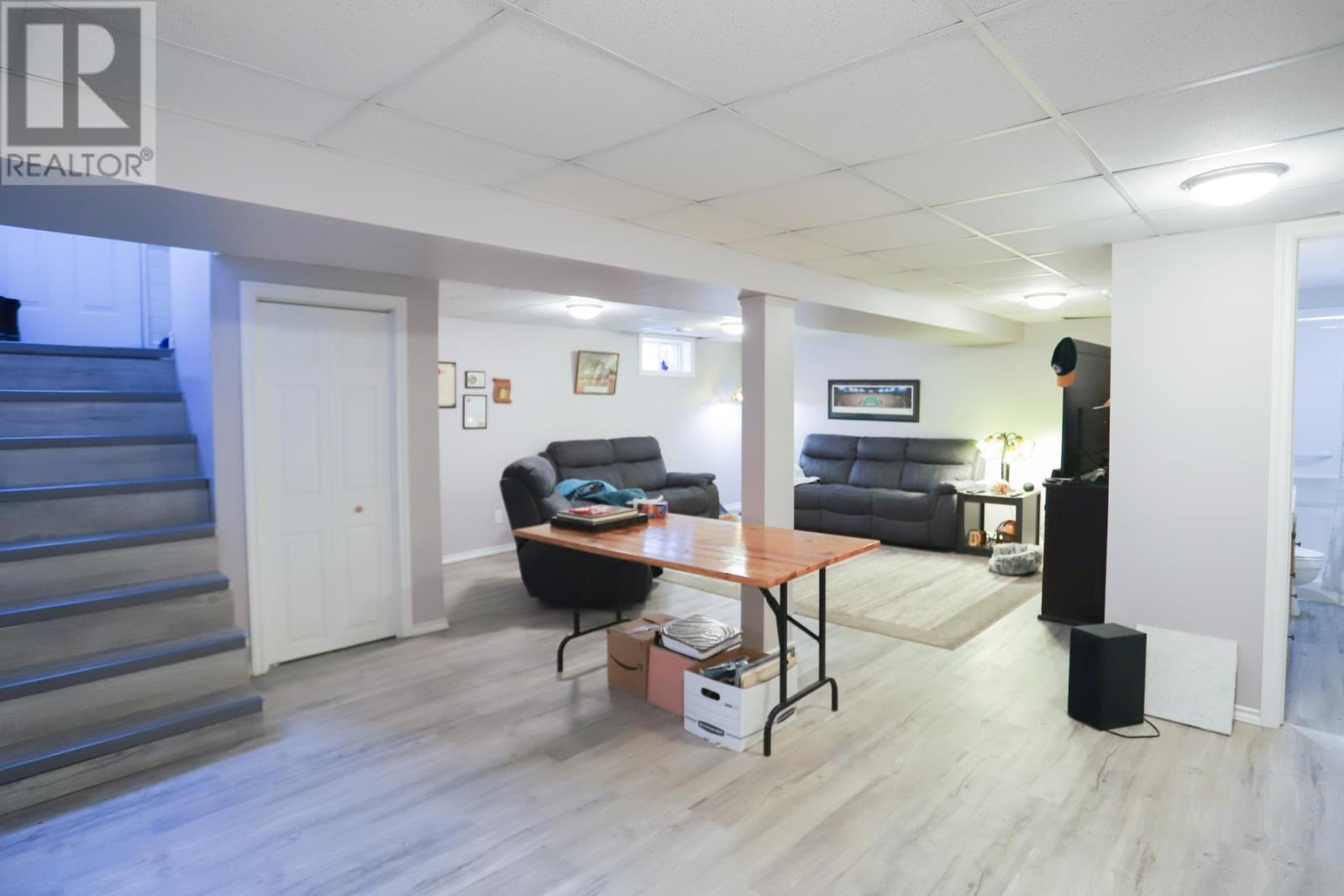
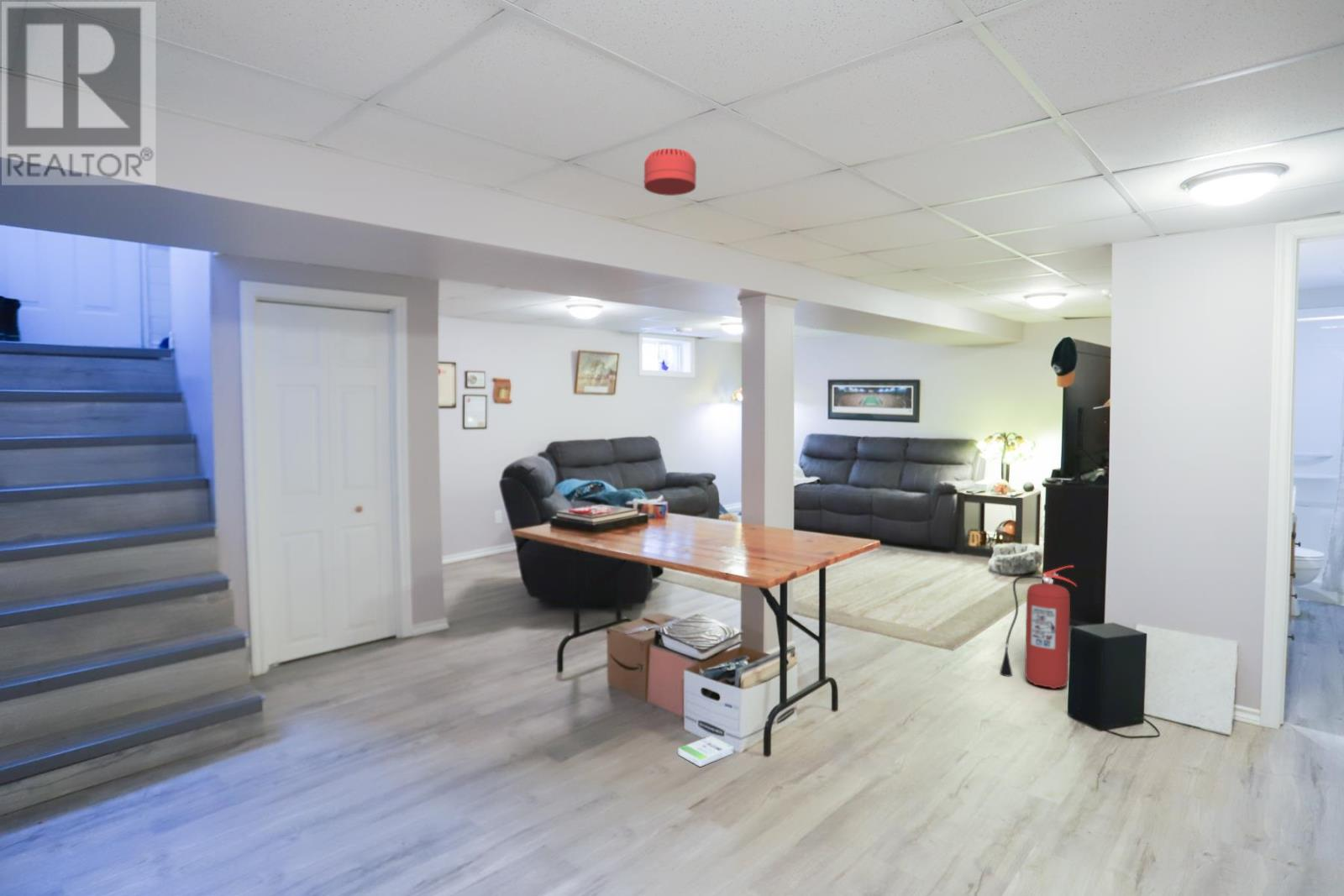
+ box (706, 750)
+ smoke detector (669, 171)
+ fire extinguisher (1037, 621)
